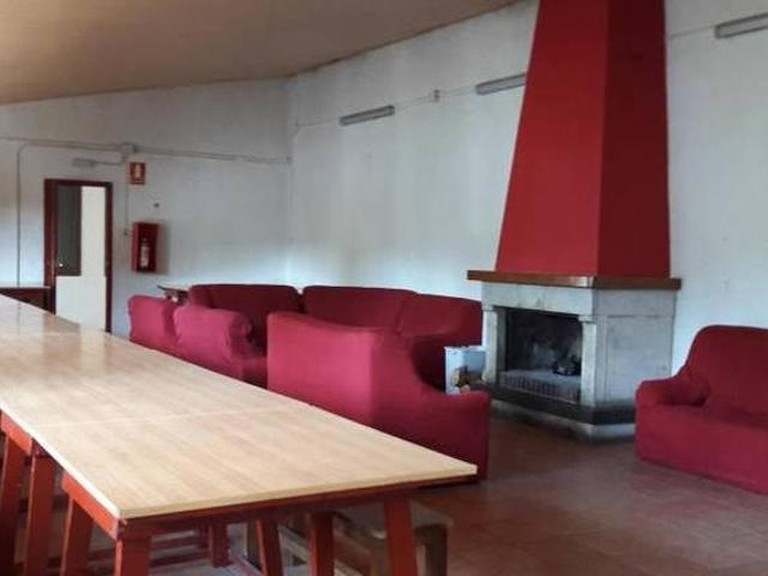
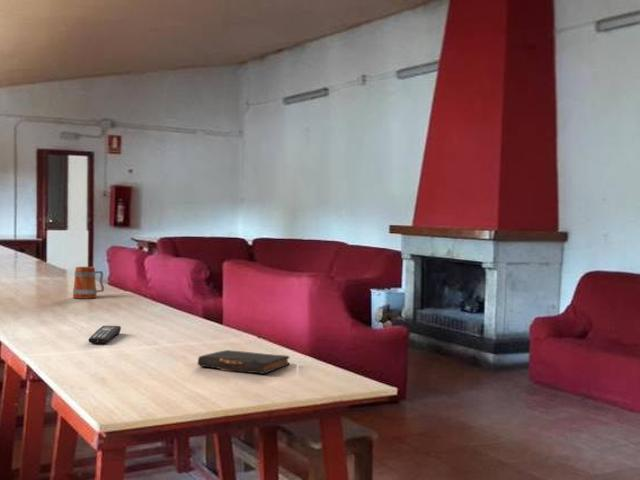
+ mug (88, 282)
+ remote control (105, 334)
+ book (244, 360)
